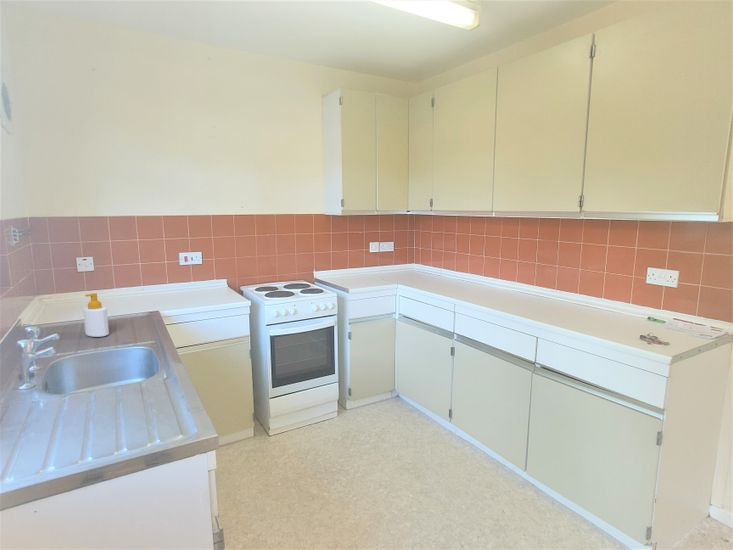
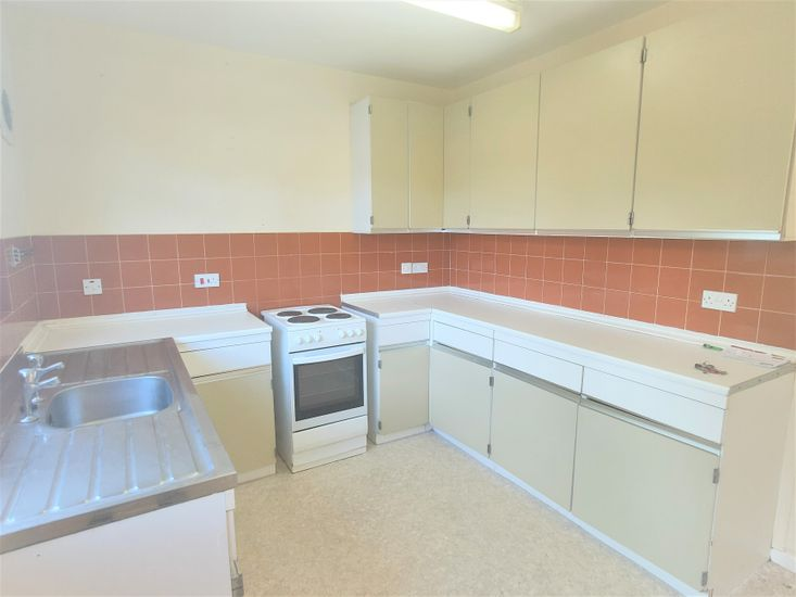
- soap bottle (95, 314)
